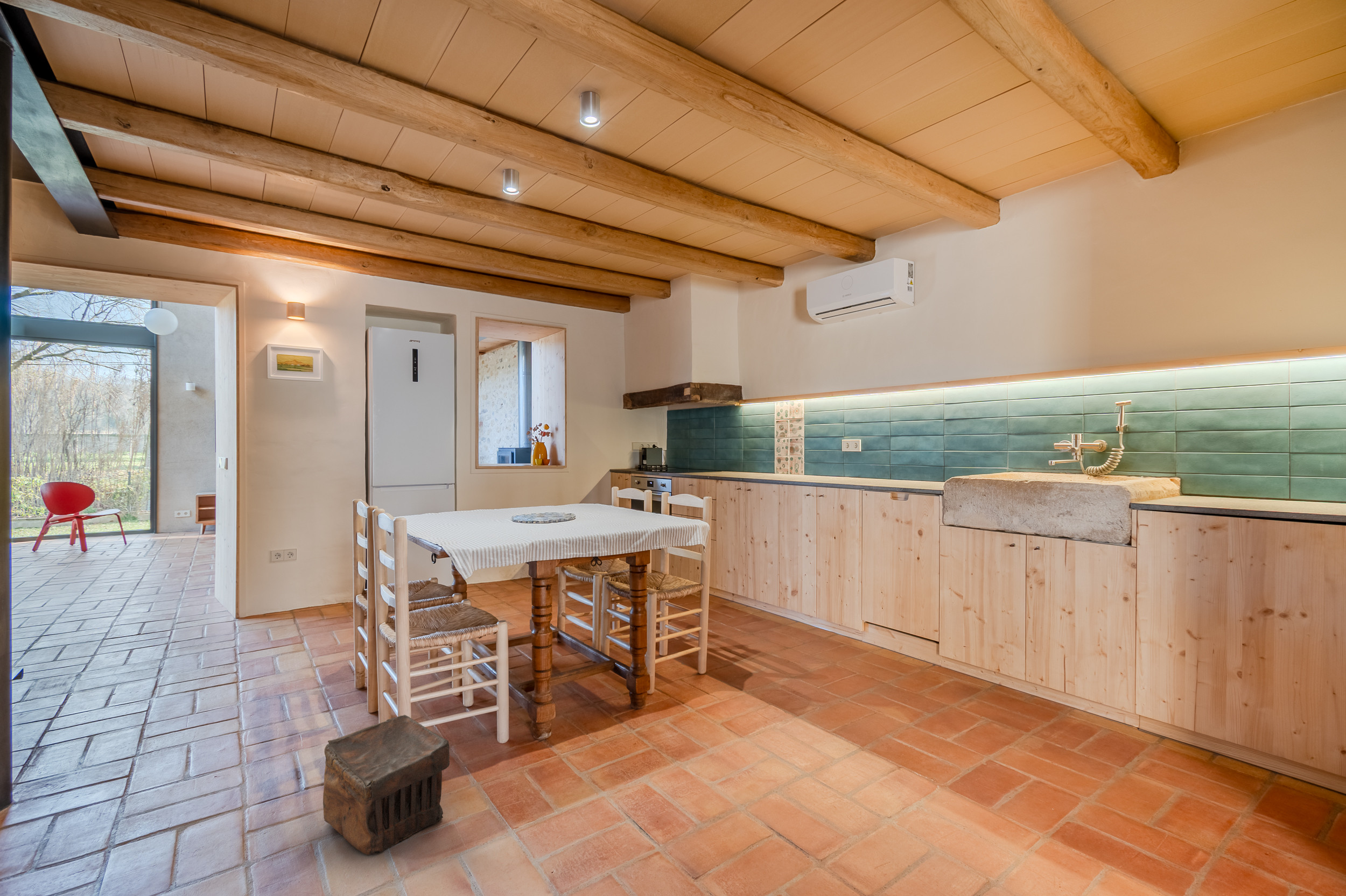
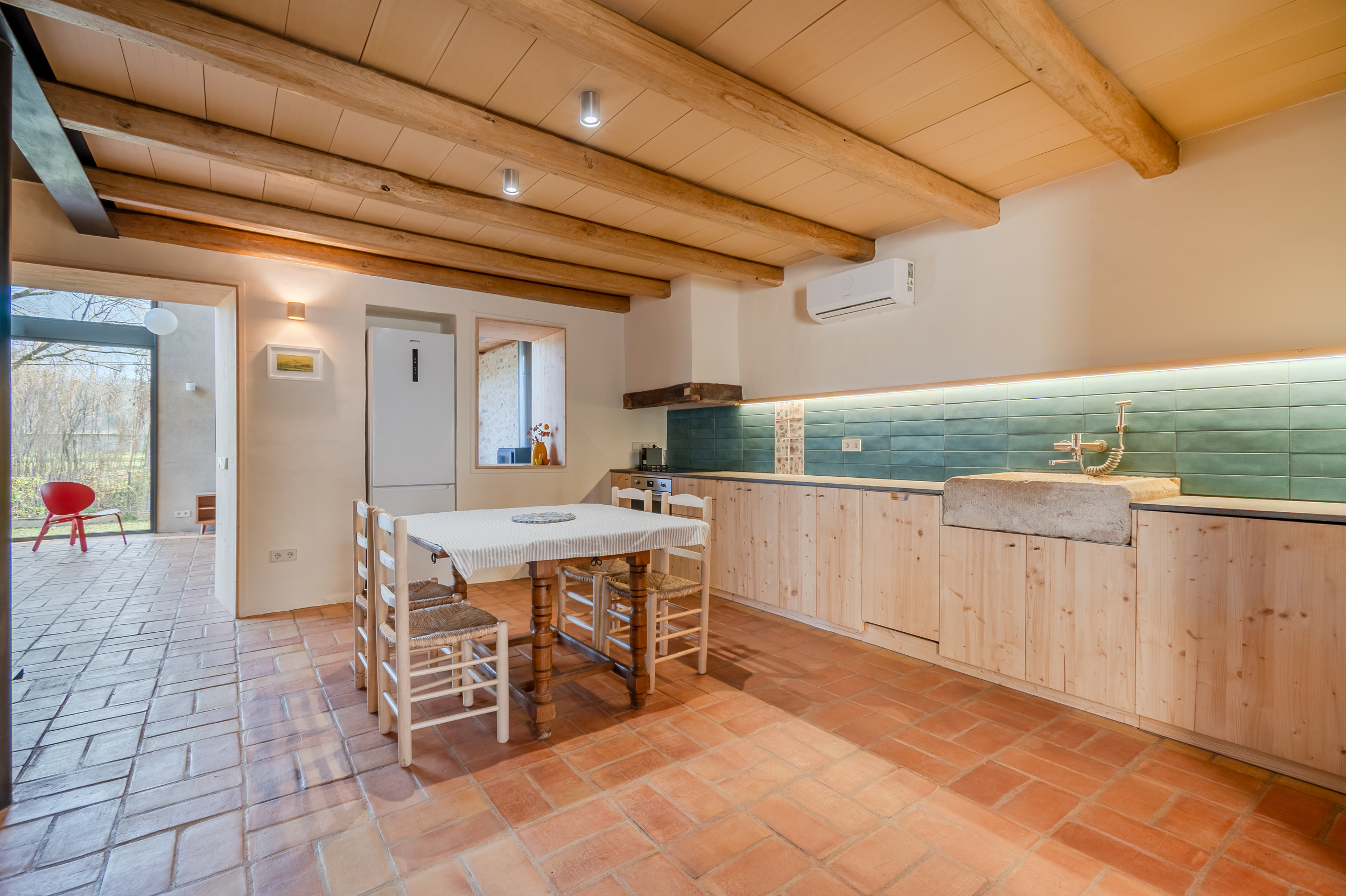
- pouch (384, 782)
